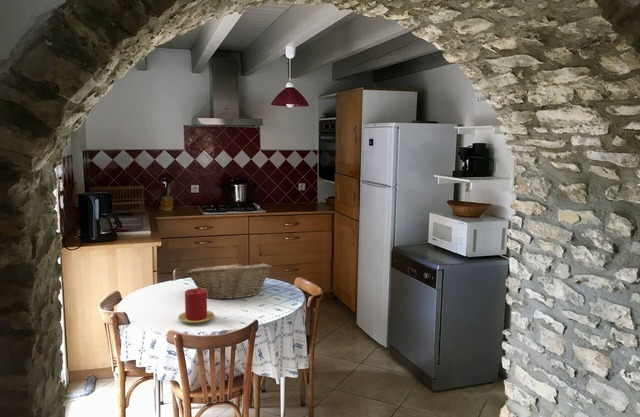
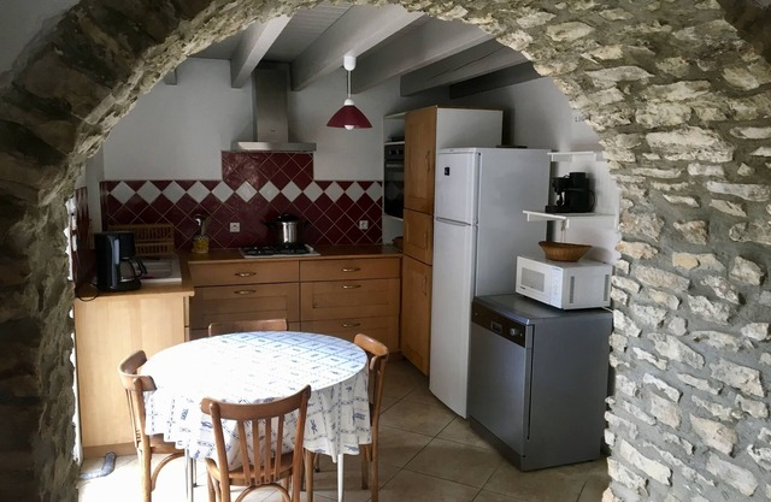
- fruit basket (230, 276)
- candle (196, 305)
